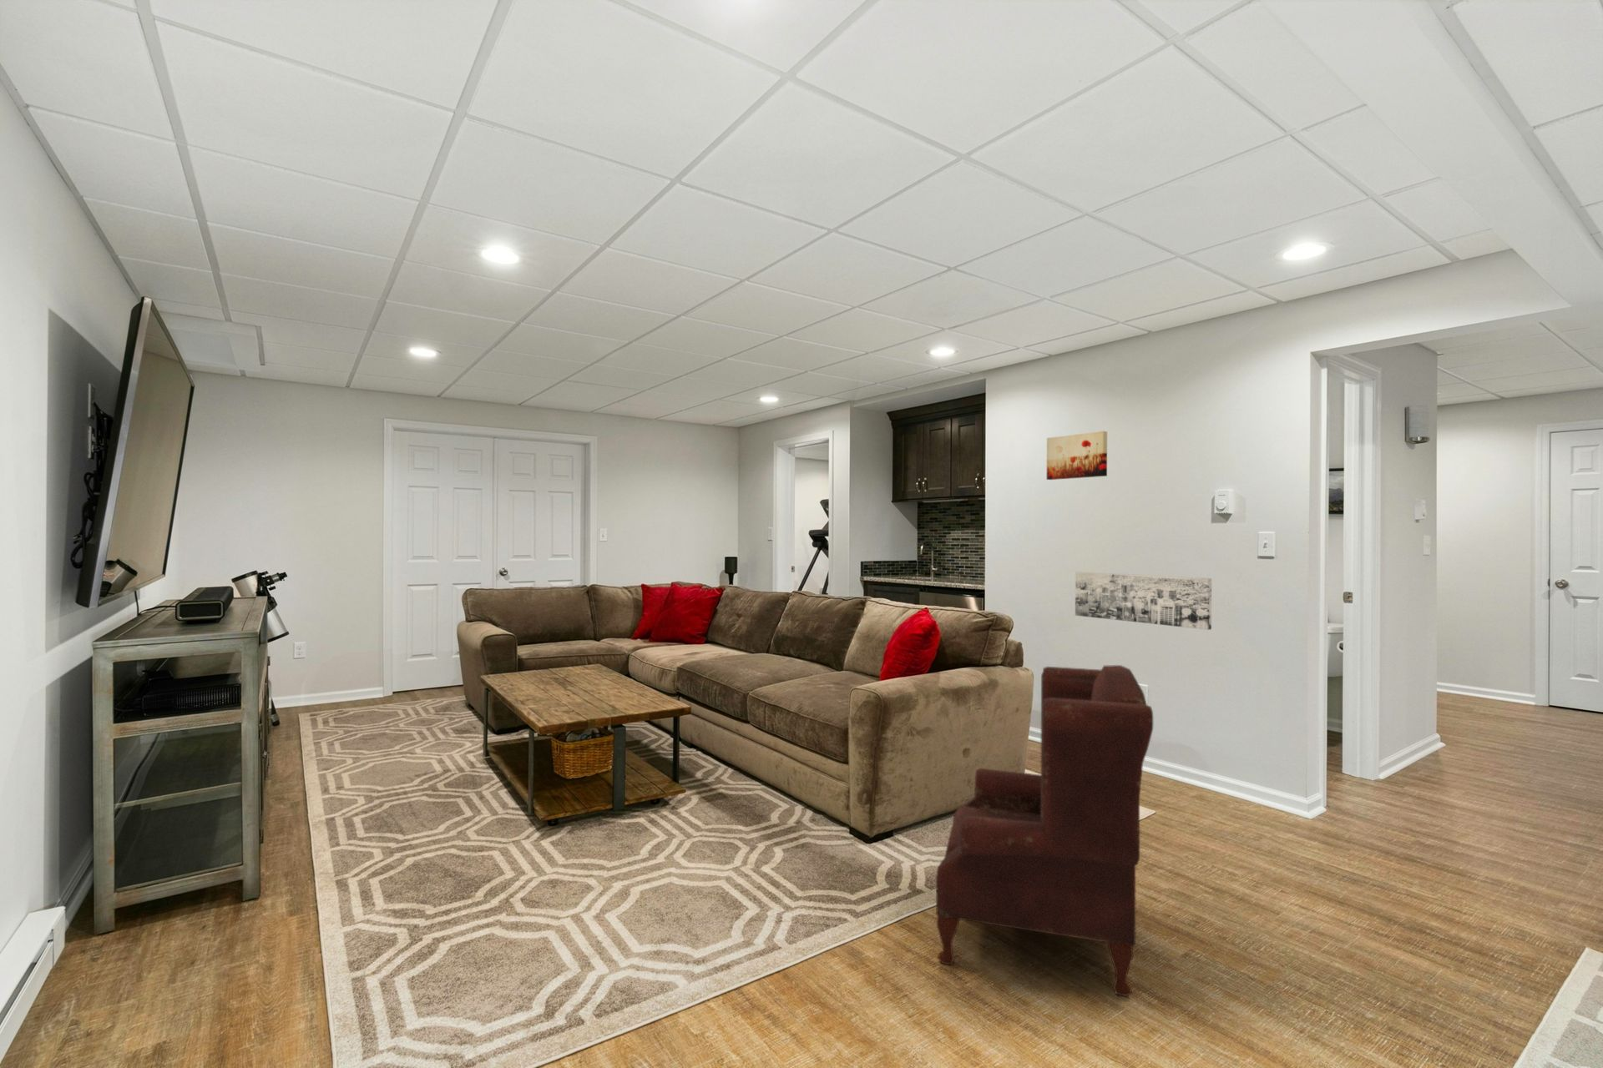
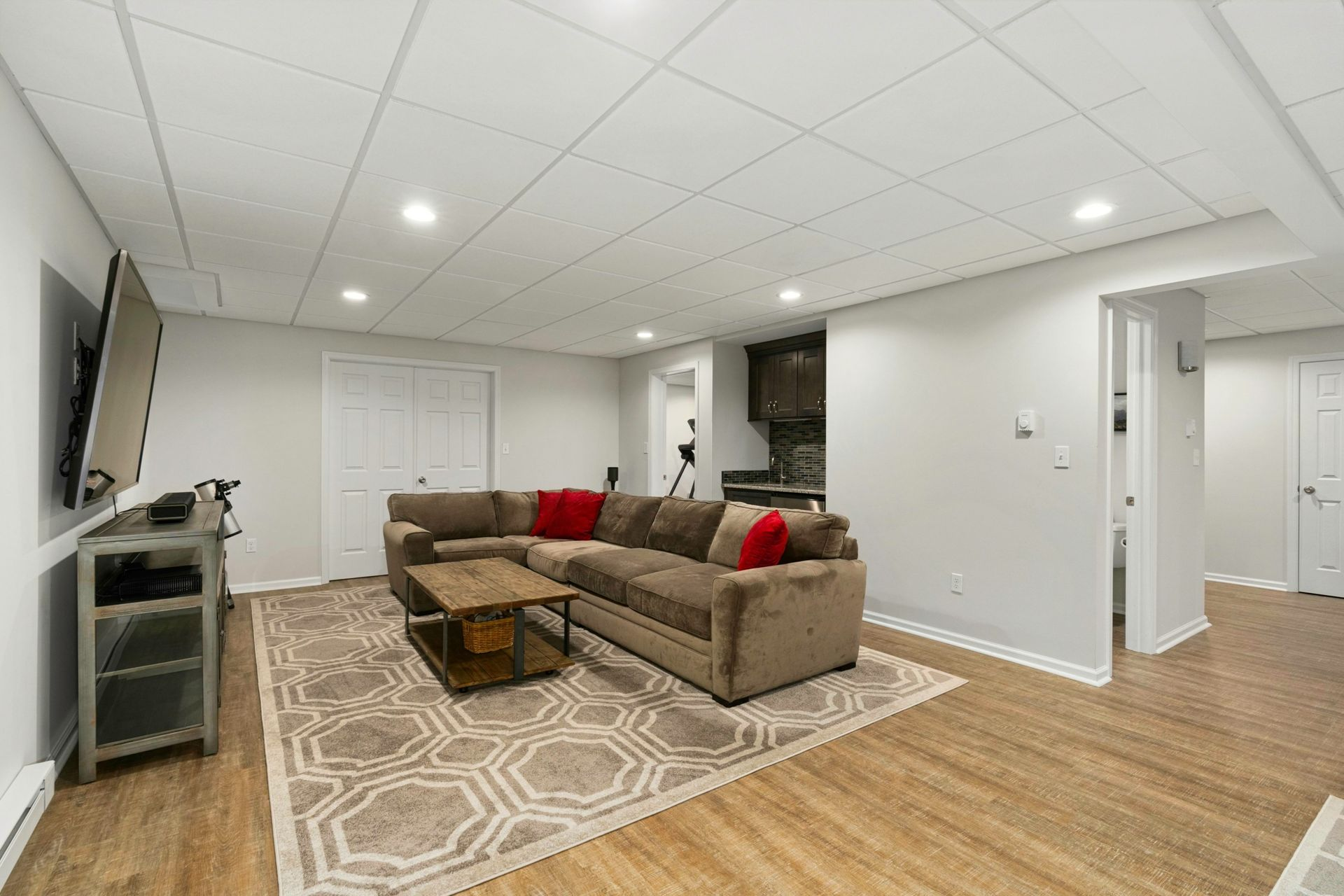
- armchair (1040, 799)
- wall art (1138, 598)
- wall art (1076, 455)
